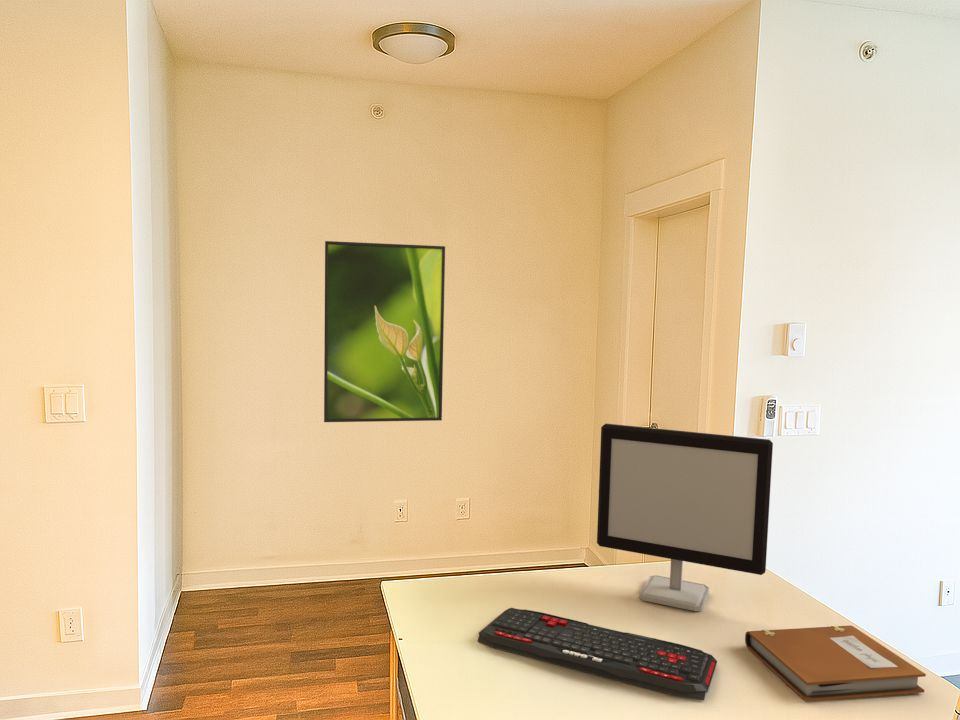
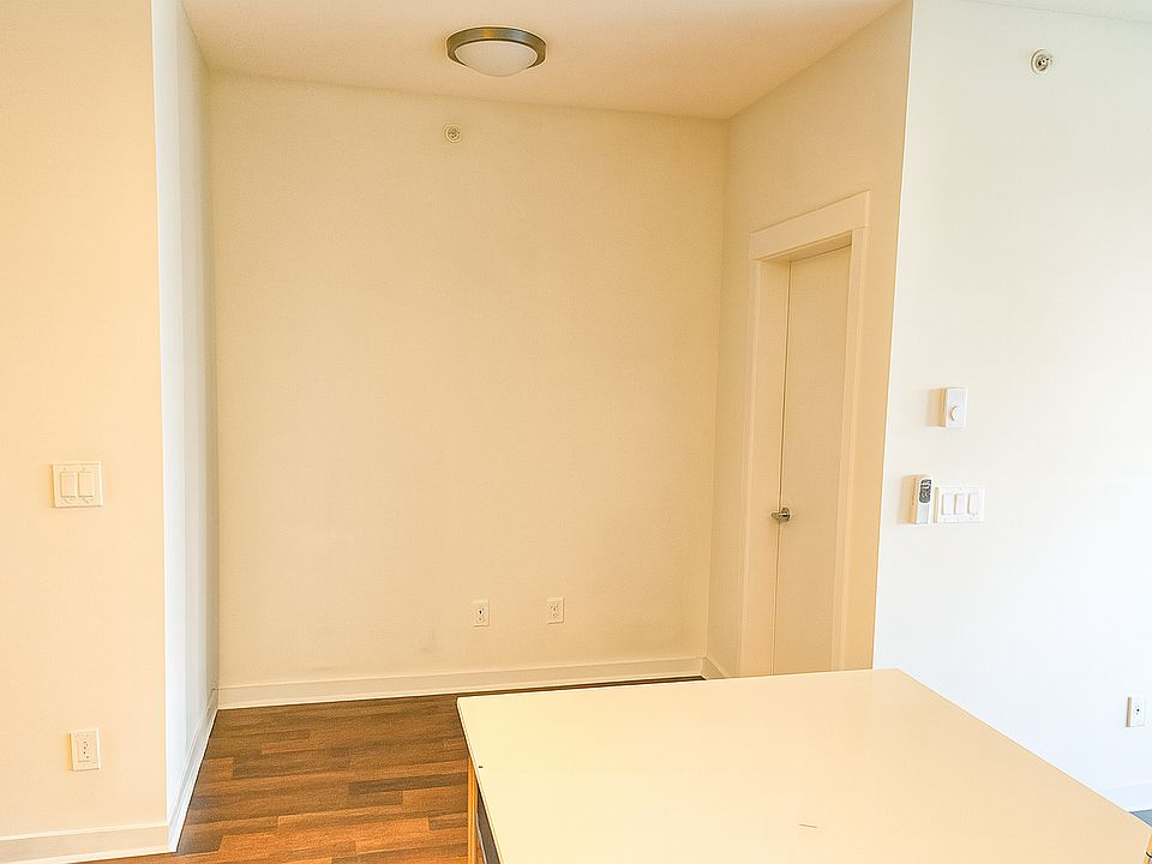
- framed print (385, 333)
- notebook (832, 658)
- keyboard (594, 643)
- computer monitor (680, 513)
